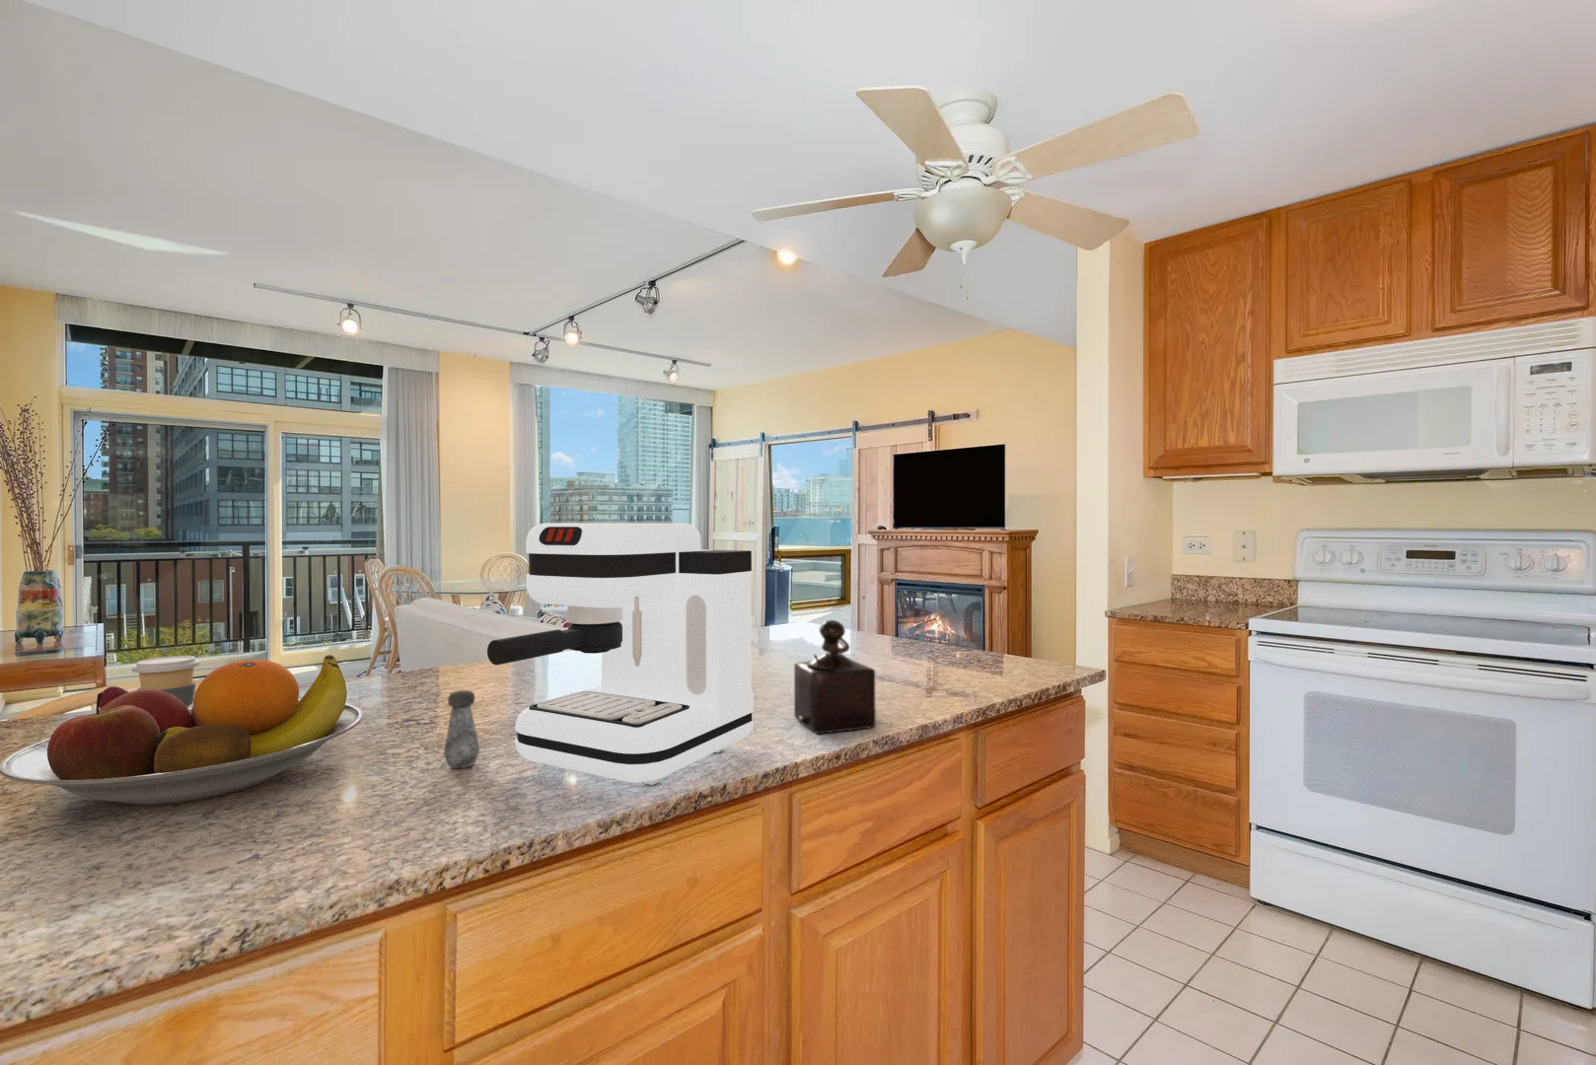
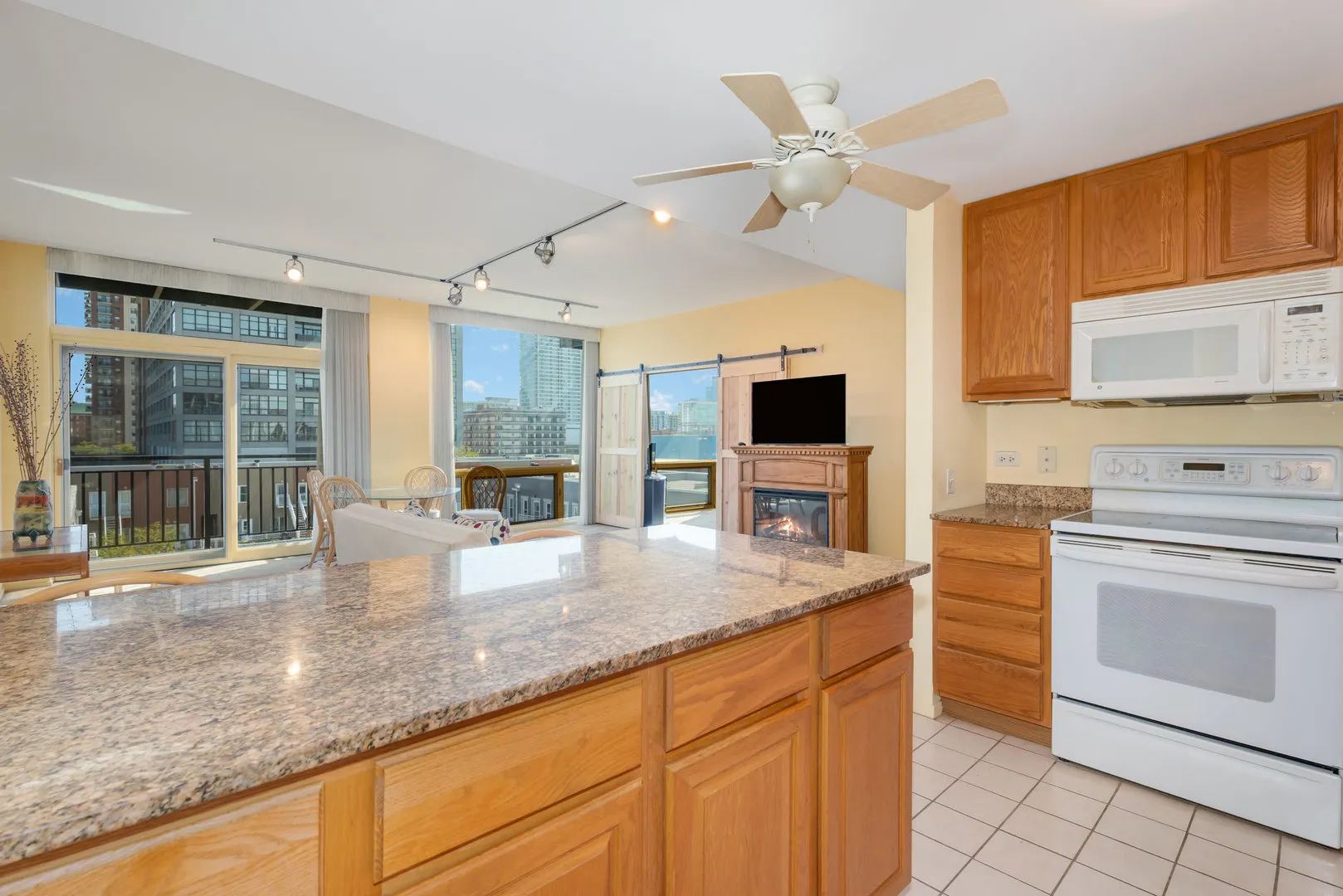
- coffee cup (166, 692)
- coffee maker (631, 639)
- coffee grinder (838, 670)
- salt shaker (461, 727)
- fruit bowl (202, 721)
